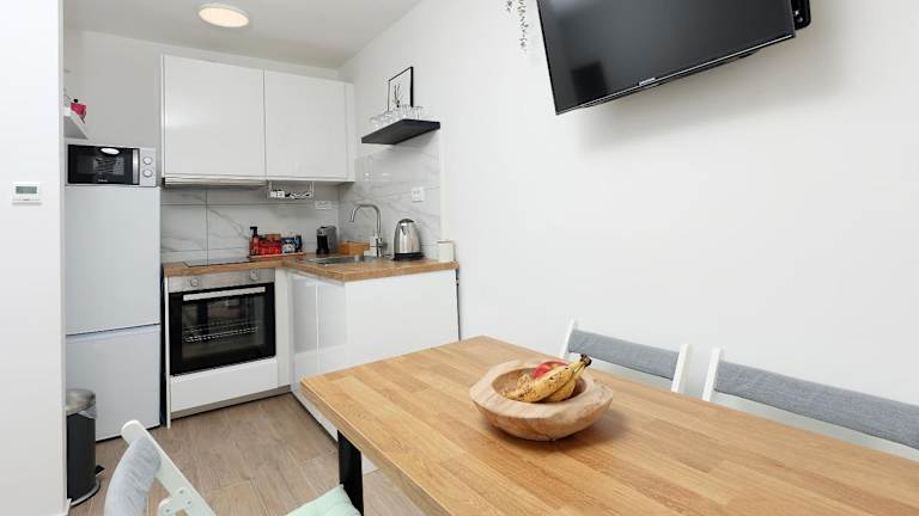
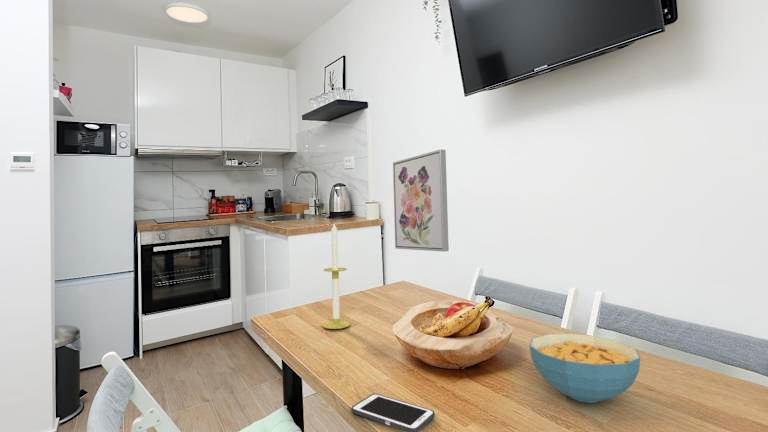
+ cell phone (392, 412)
+ candle (335, 273)
+ wall art (418, 203)
+ cereal bowl (582, 371)
